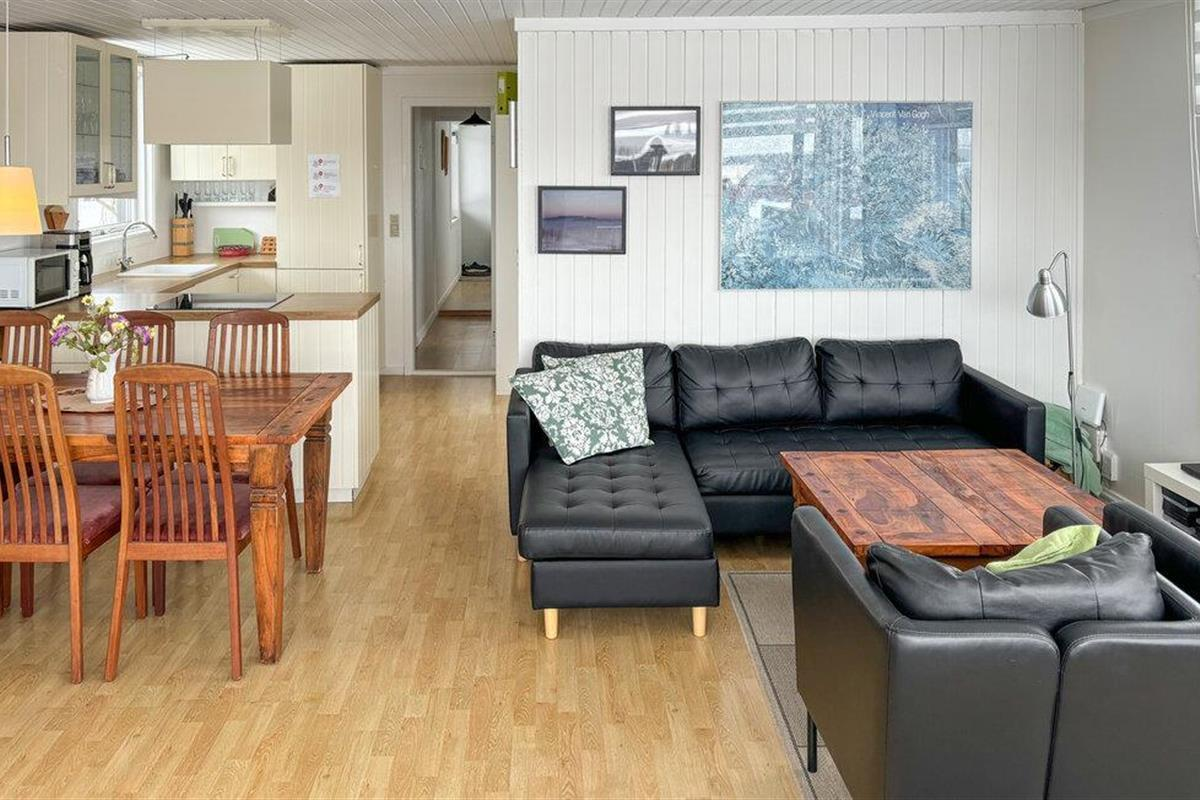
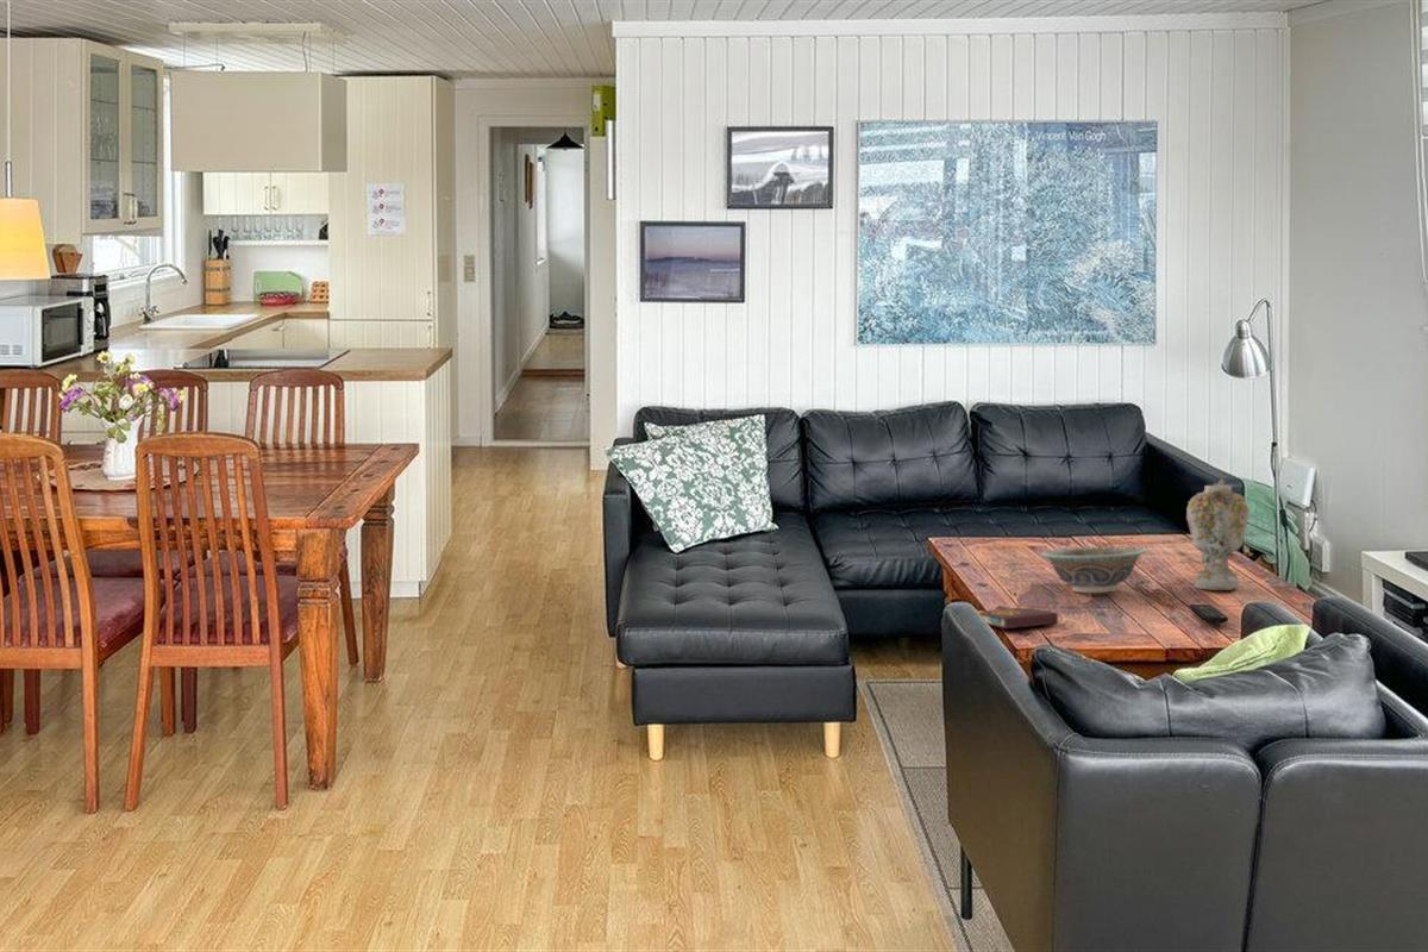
+ remote control (1208, 613)
+ decorative bowl (1092, 569)
+ vase (1217, 533)
+ book (1015, 616)
